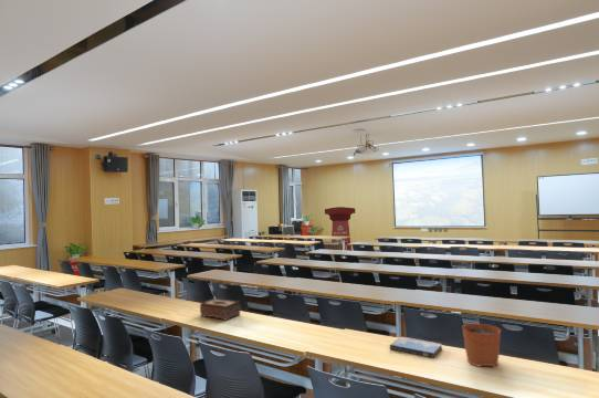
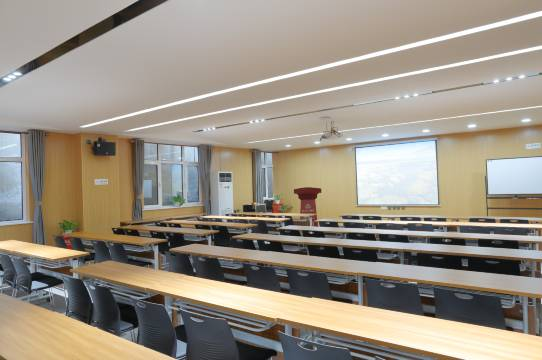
- plant pot (481, 336)
- tissue box (220, 308)
- hardcover book (416, 346)
